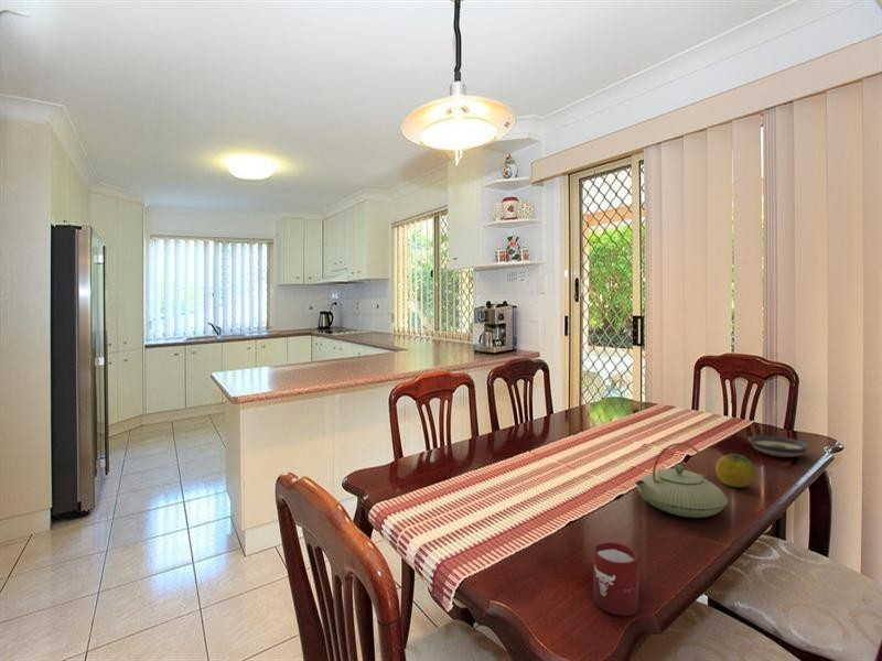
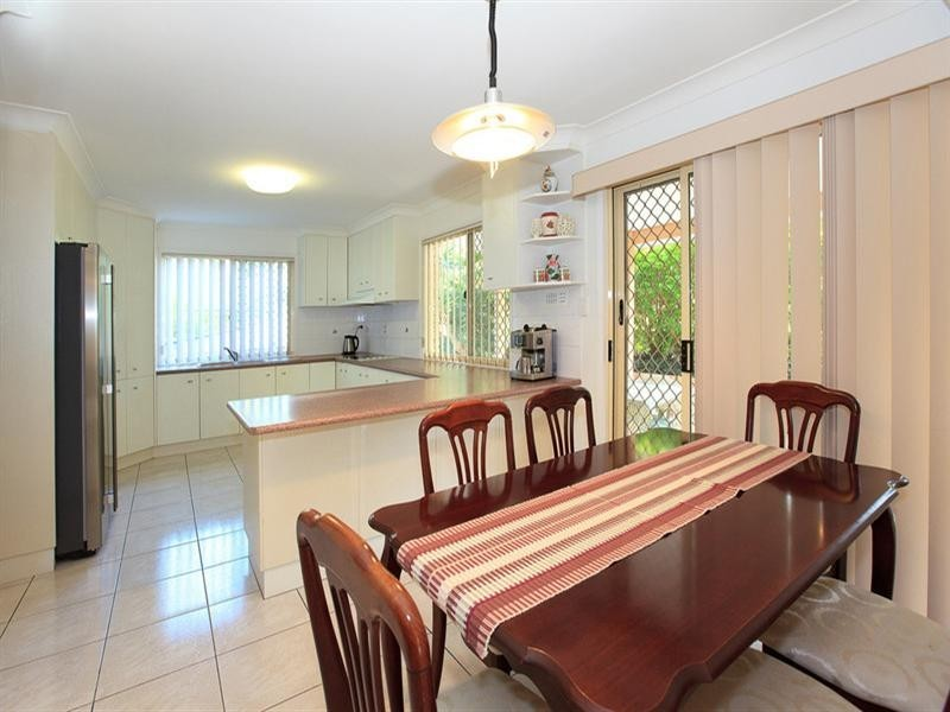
- cup (619, 573)
- fruit (734, 470)
- saucer (777, 447)
- teapot (675, 475)
